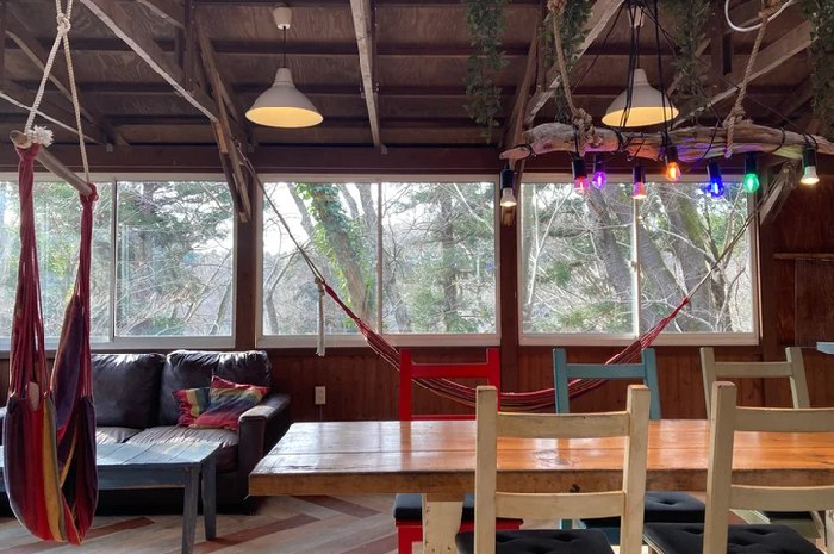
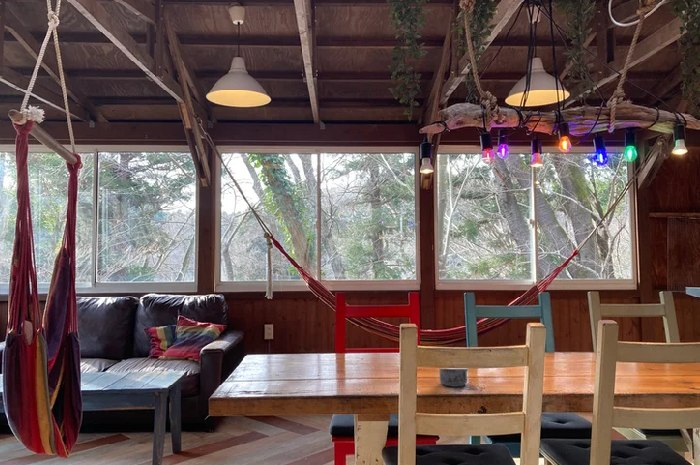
+ mug (456, 369)
